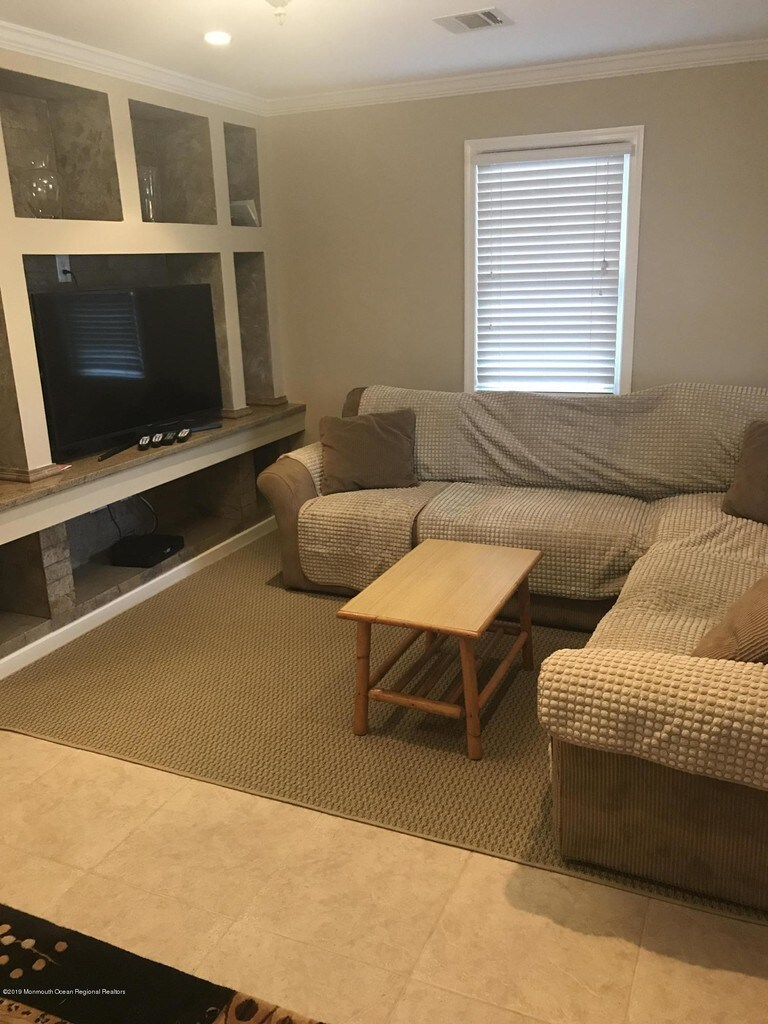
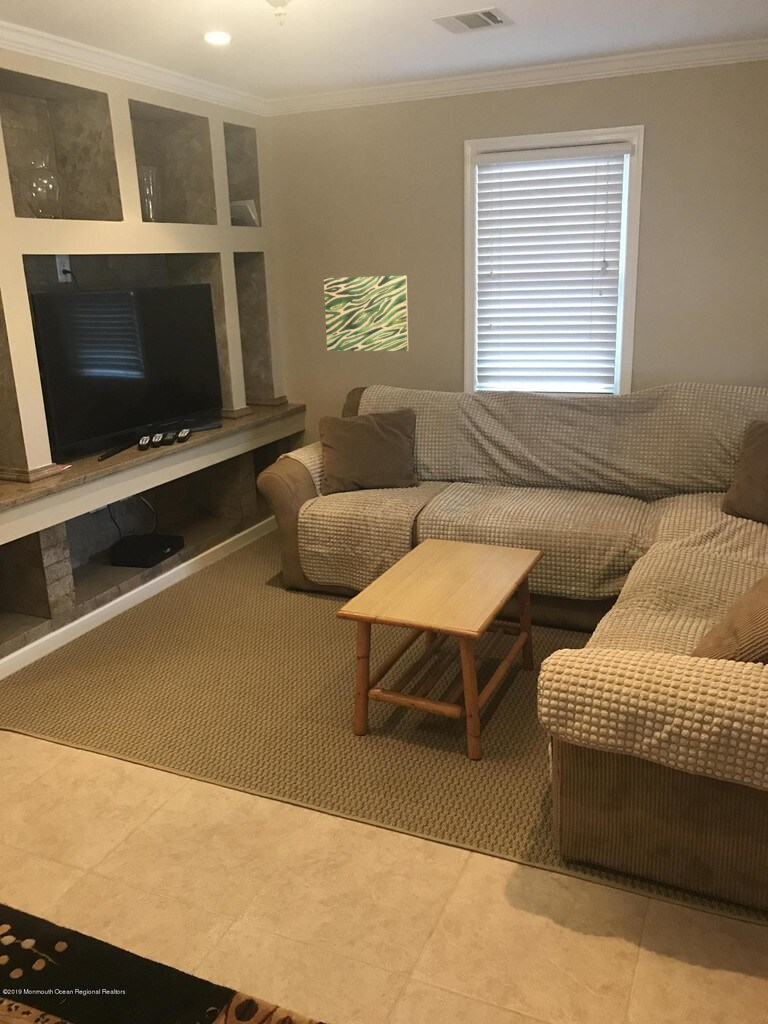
+ wall art (365, 314)
